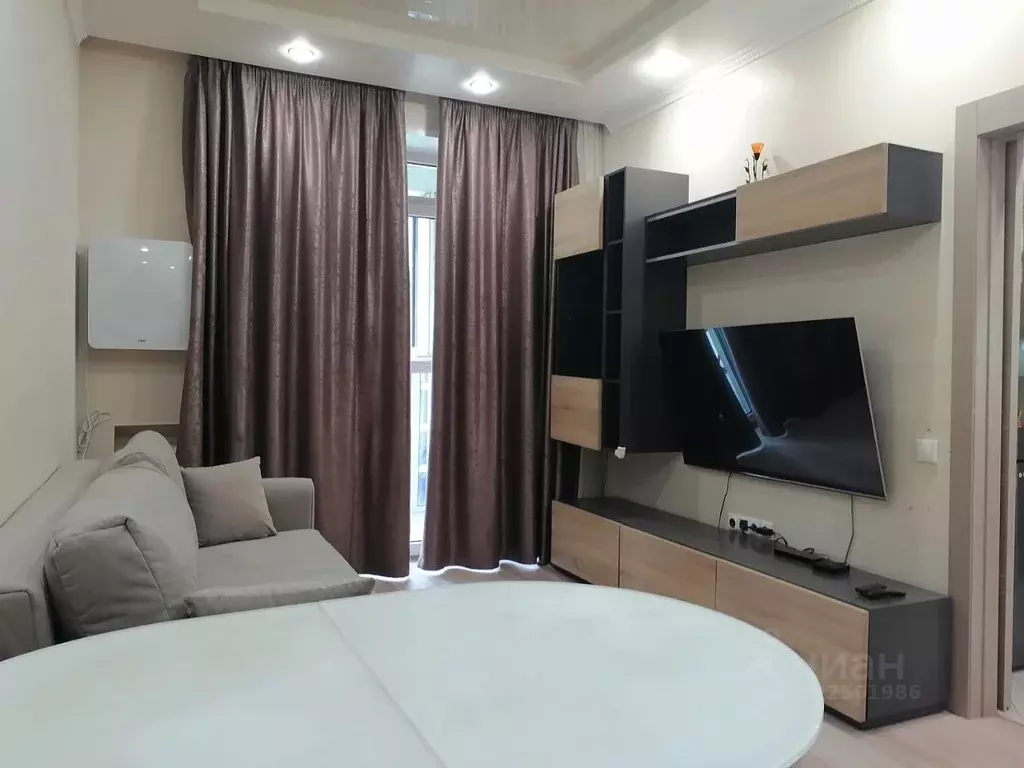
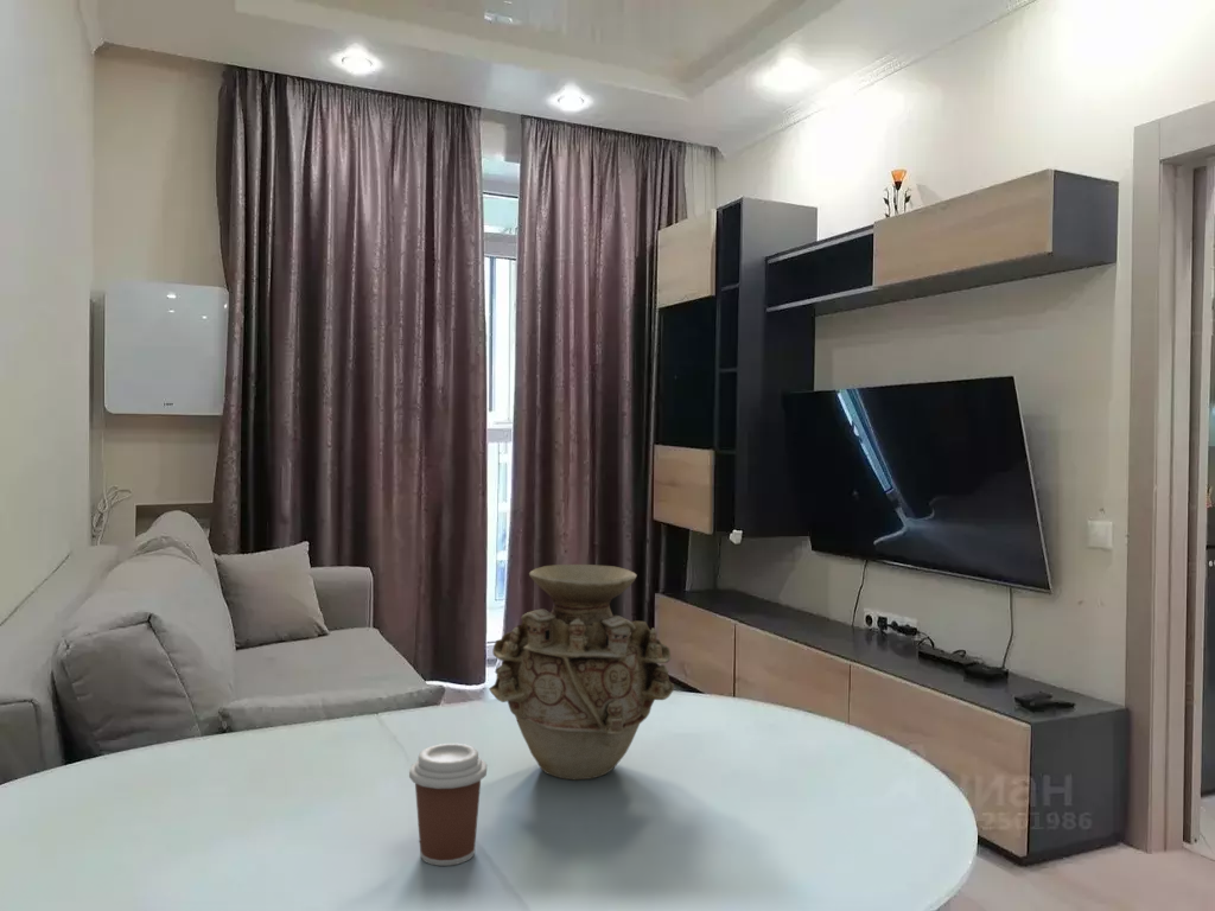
+ vase (575, 670)
+ coffee cup (447, 803)
